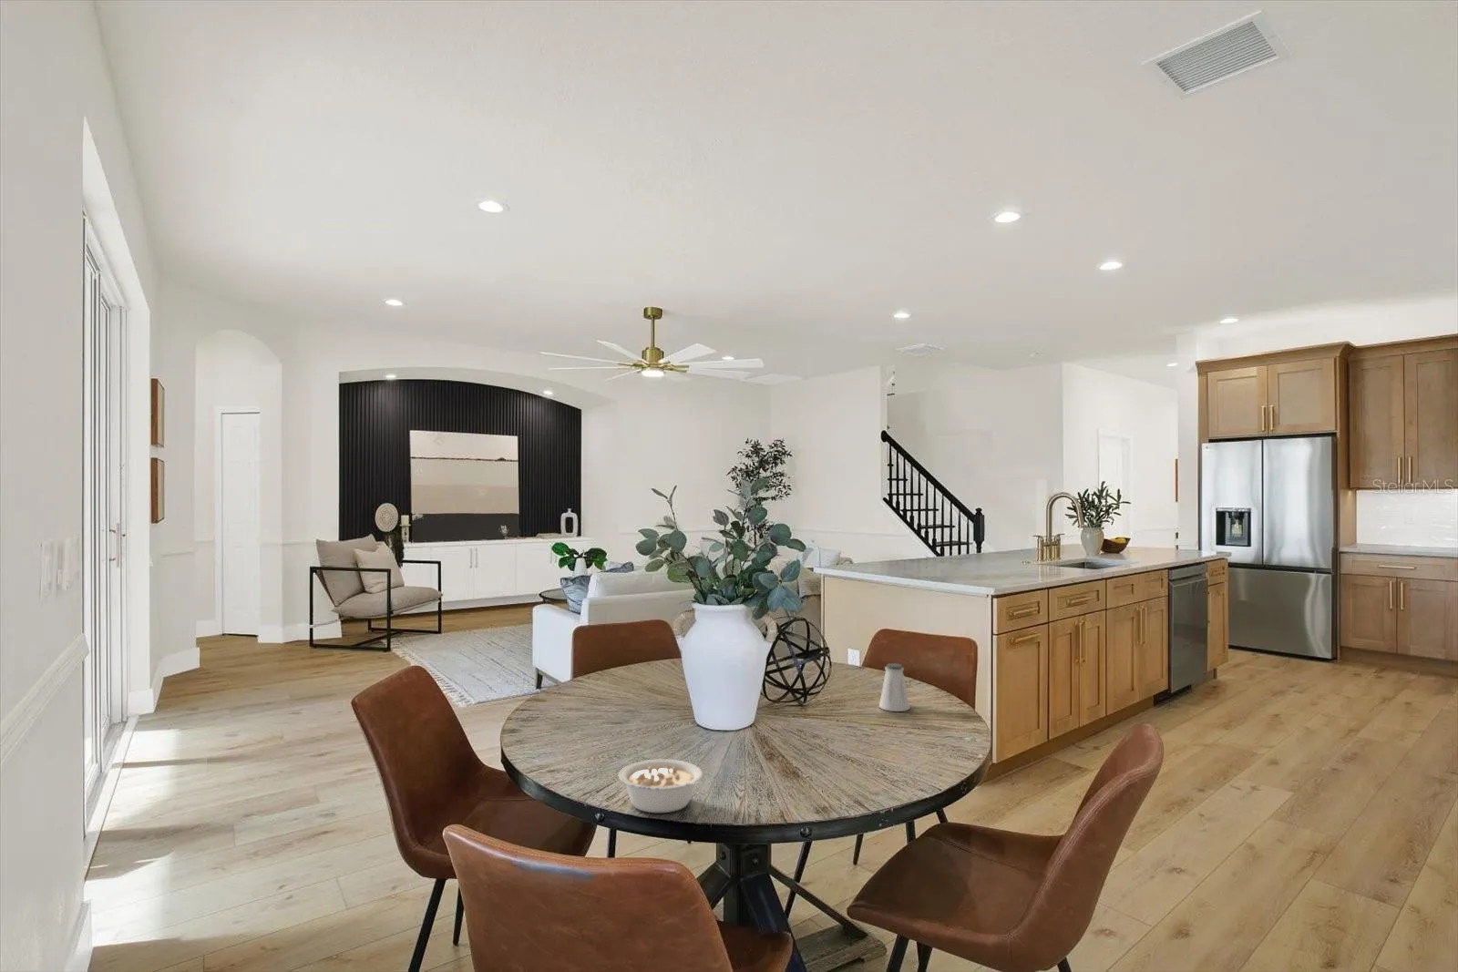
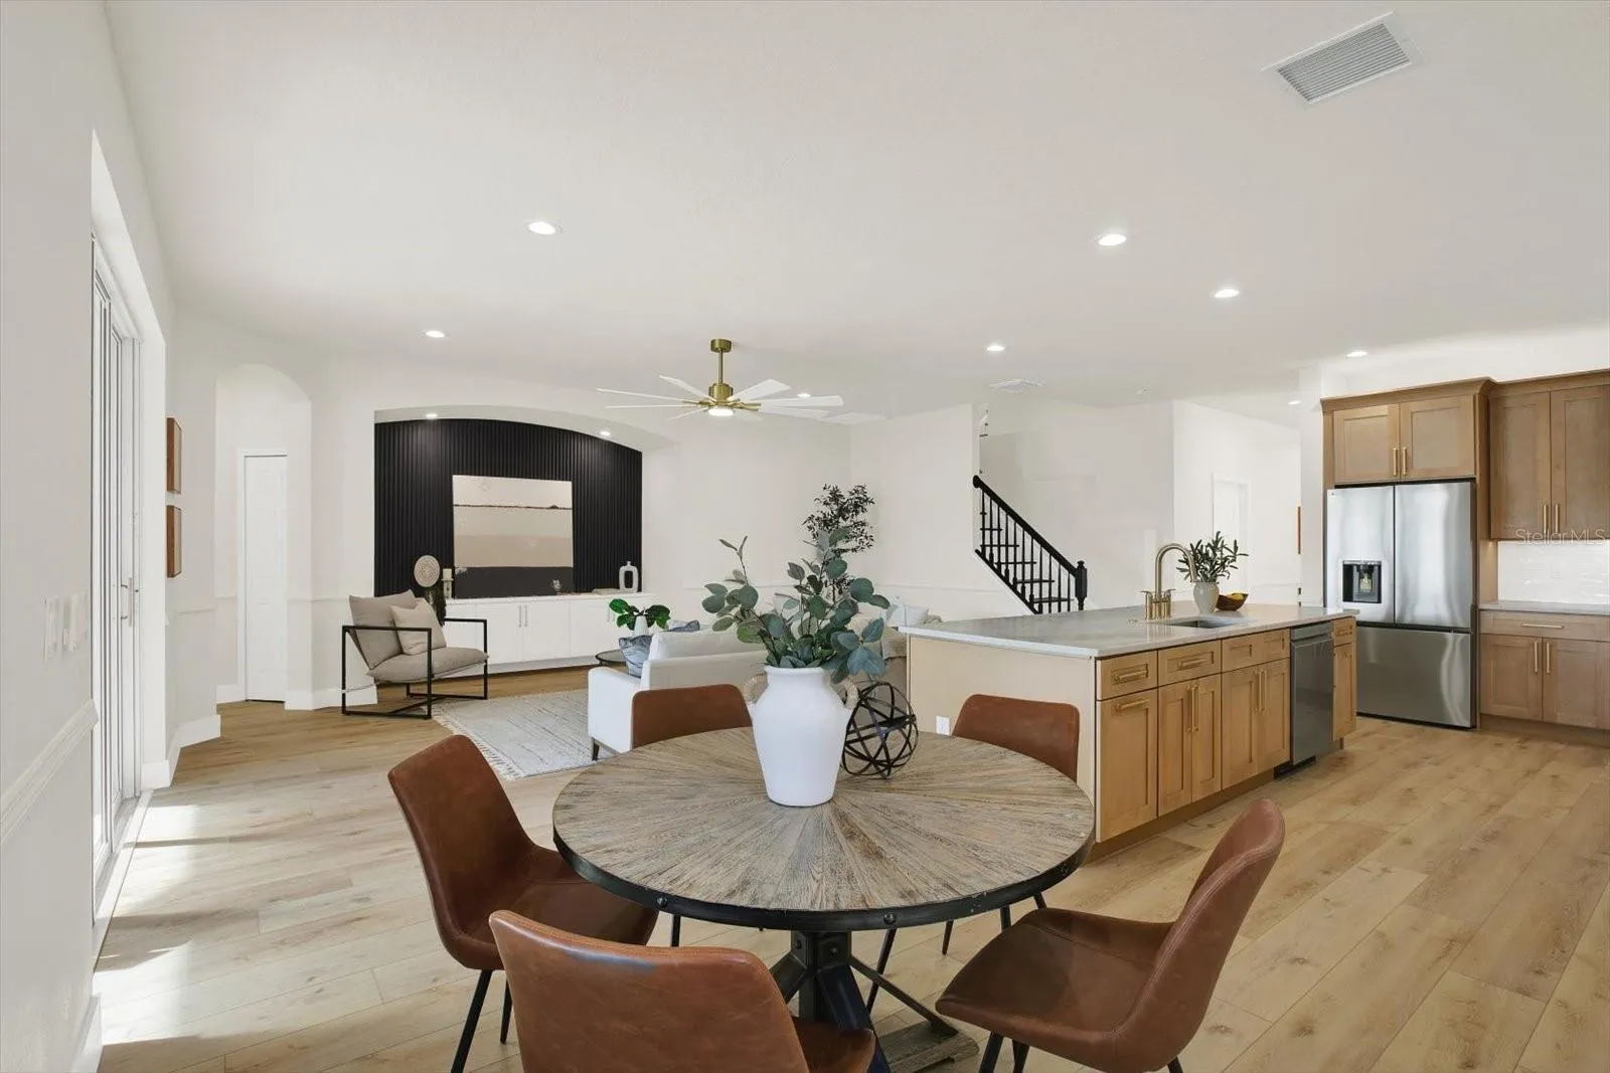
- legume (664, 784)
- saltshaker (894, 685)
